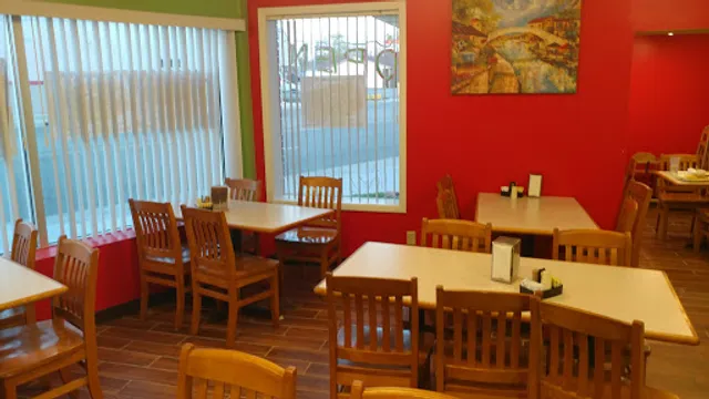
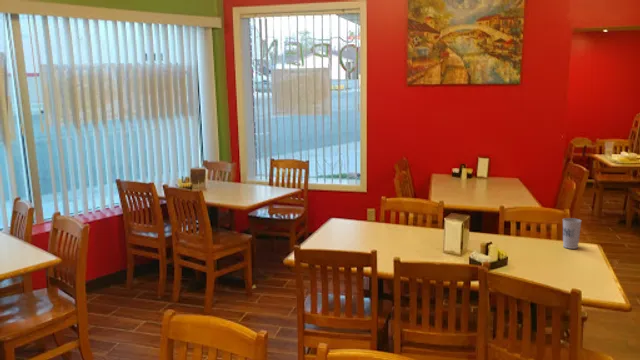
+ cup (571, 233)
